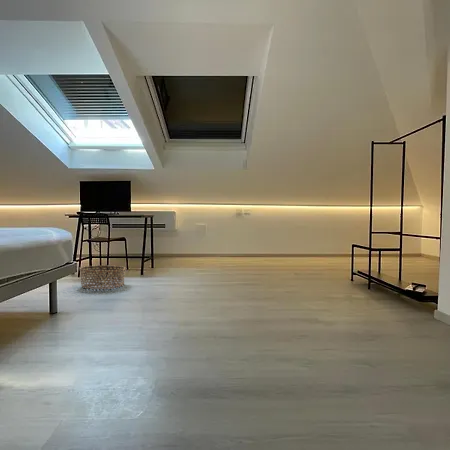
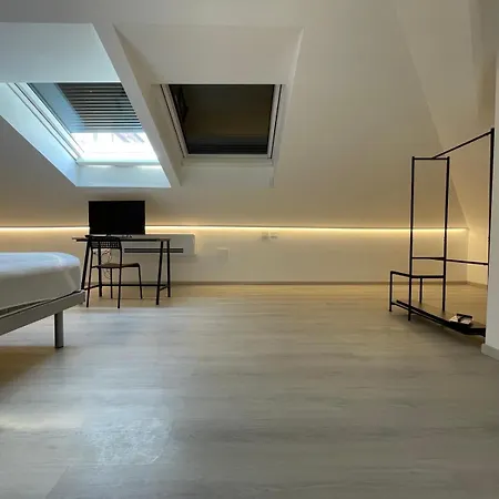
- basket (102, 276)
